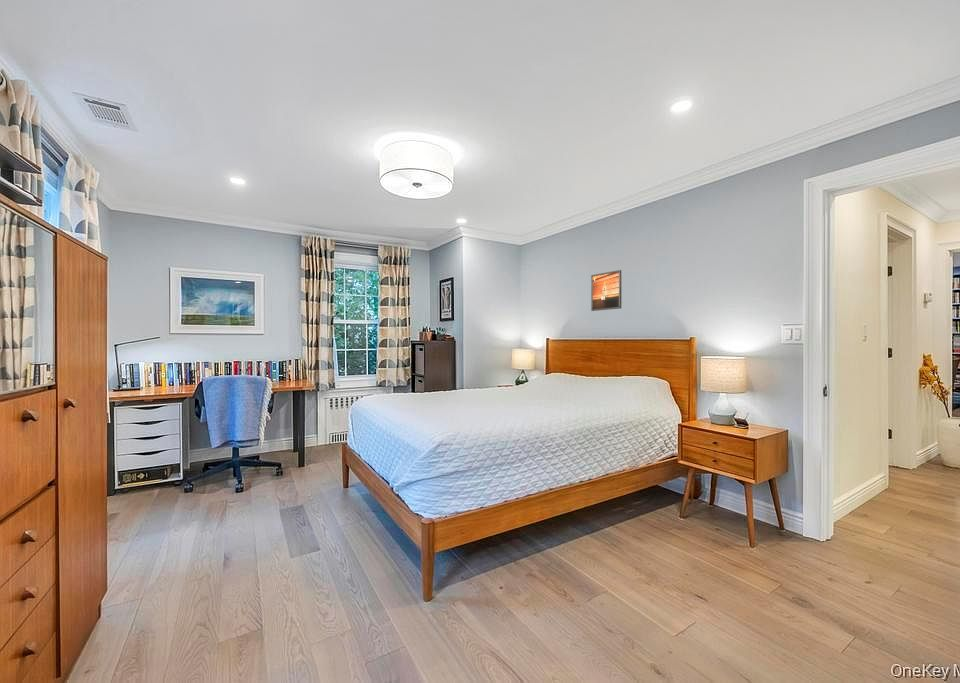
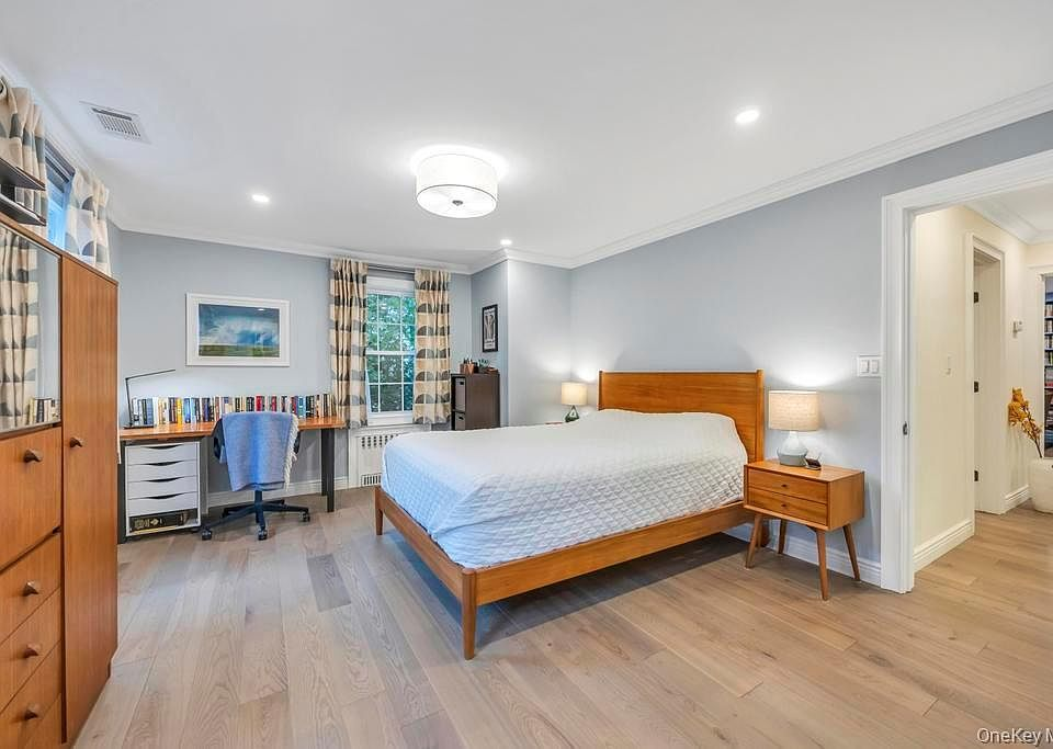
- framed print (605, 291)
